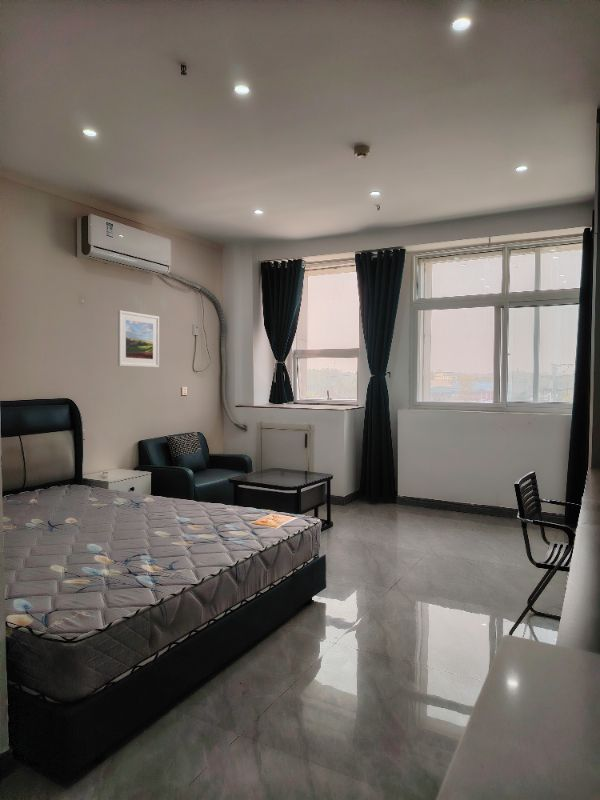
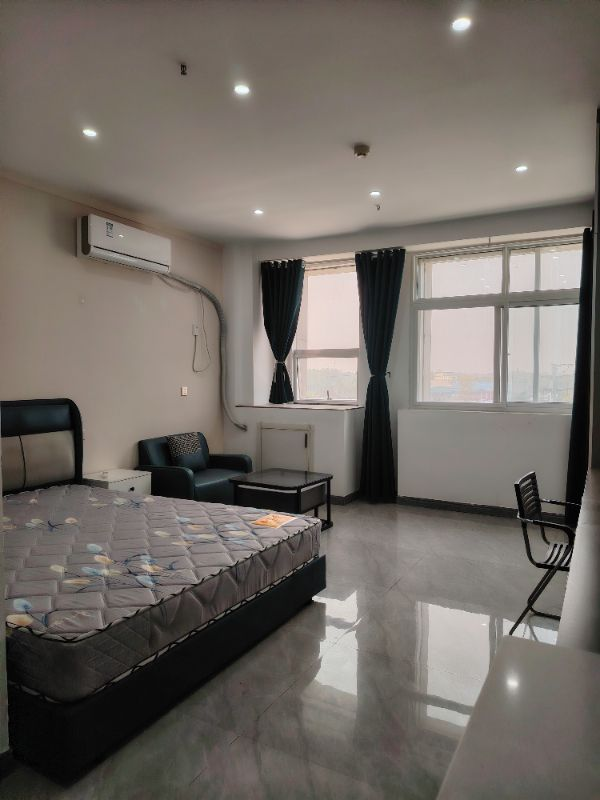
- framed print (139, 340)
